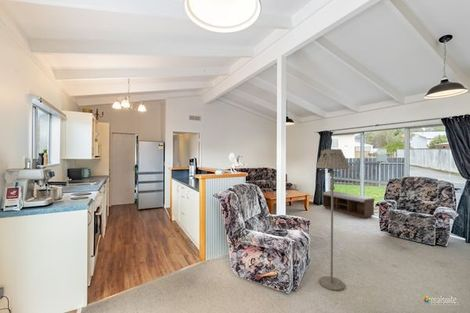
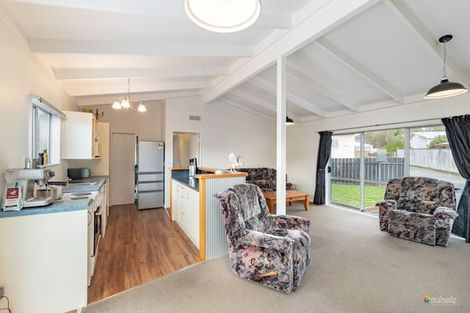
- bench (346, 203)
- floor lamp (331, 216)
